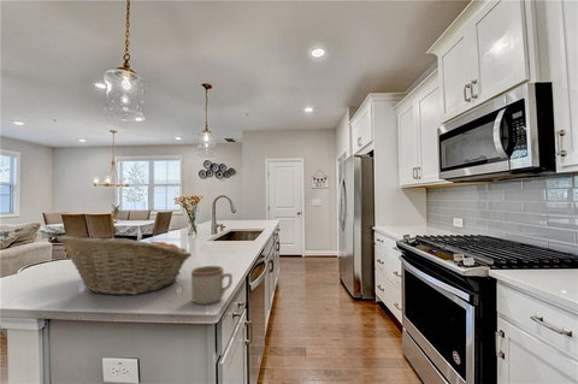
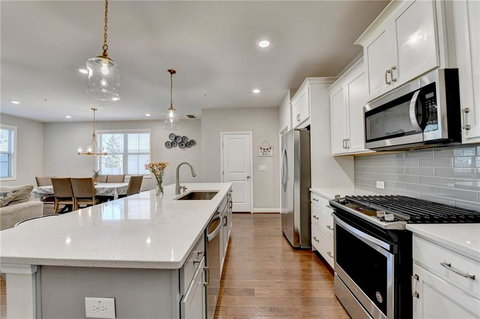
- fruit basket (128, 256)
- mug (212, 284)
